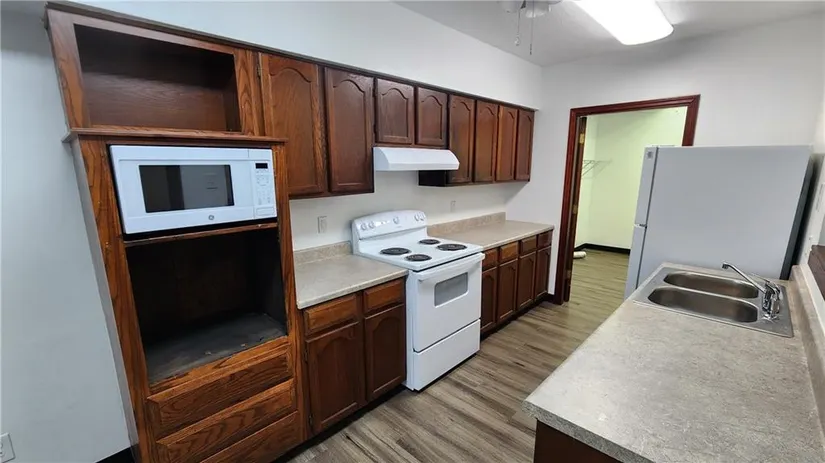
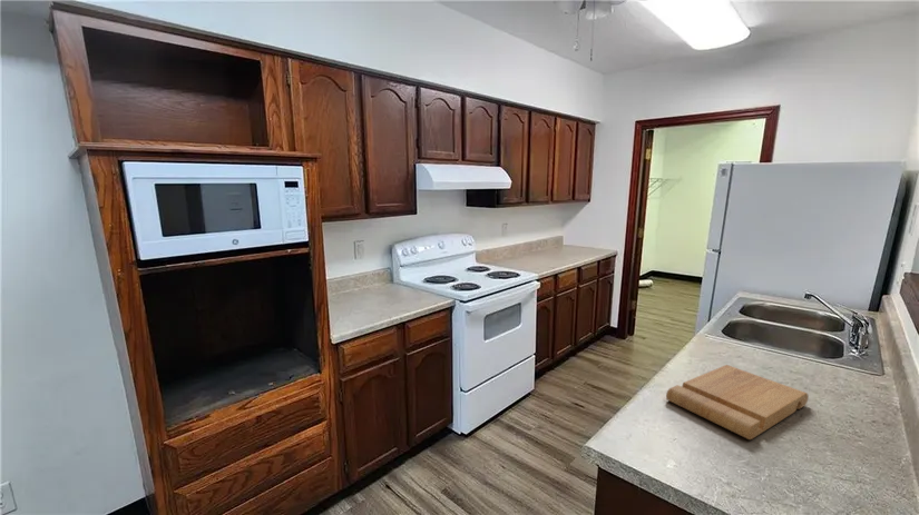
+ cutting board (736, 396)
